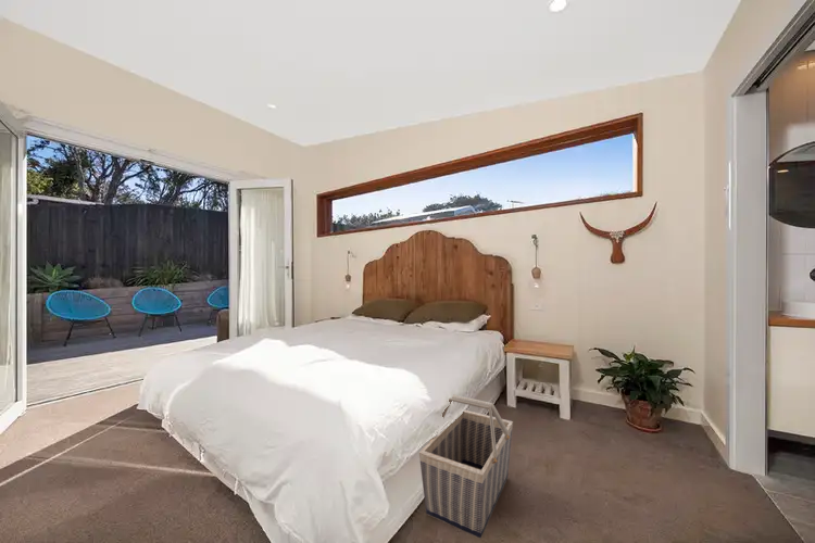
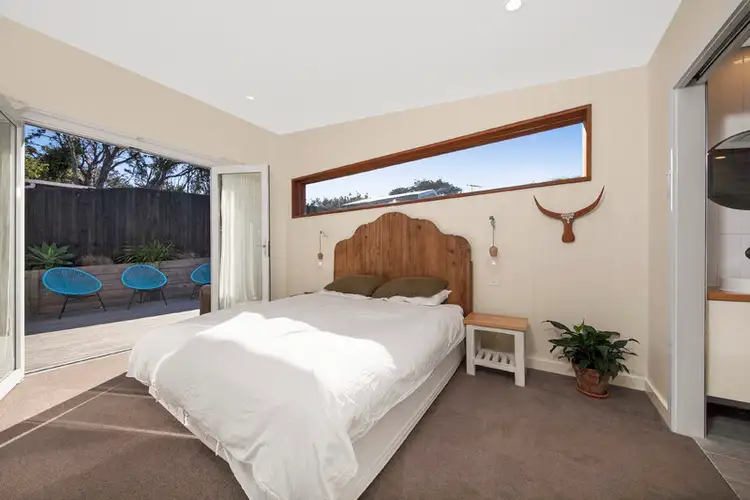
- basket (469, 446)
